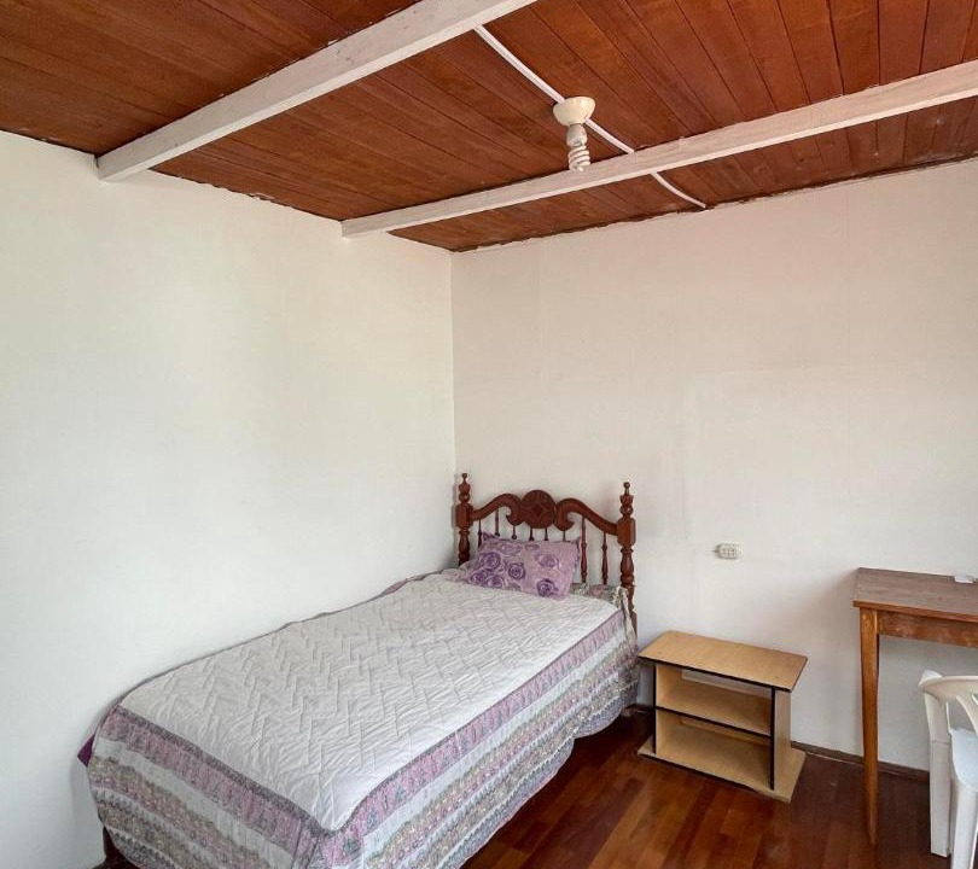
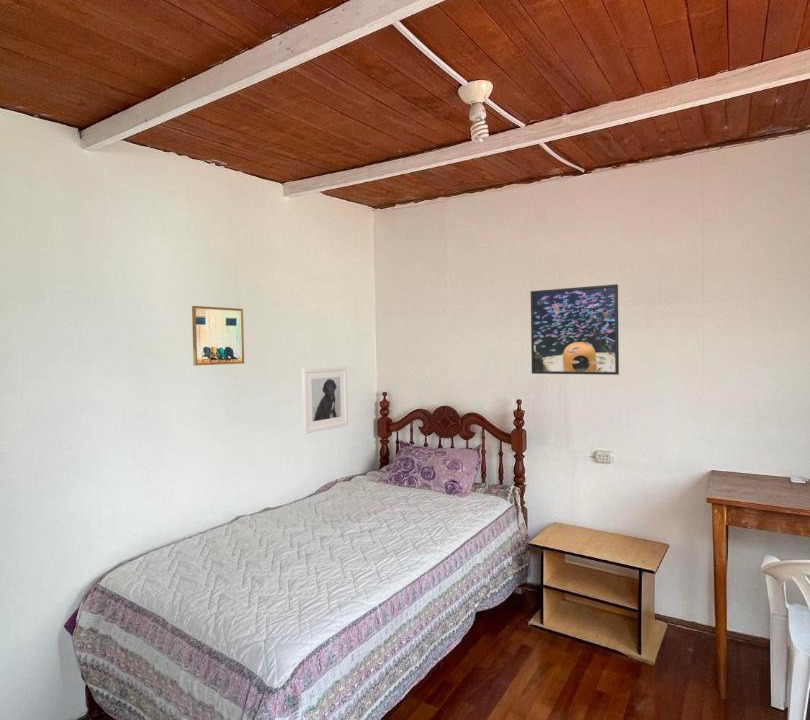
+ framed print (572, 331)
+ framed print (325, 398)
+ wall art (219, 336)
